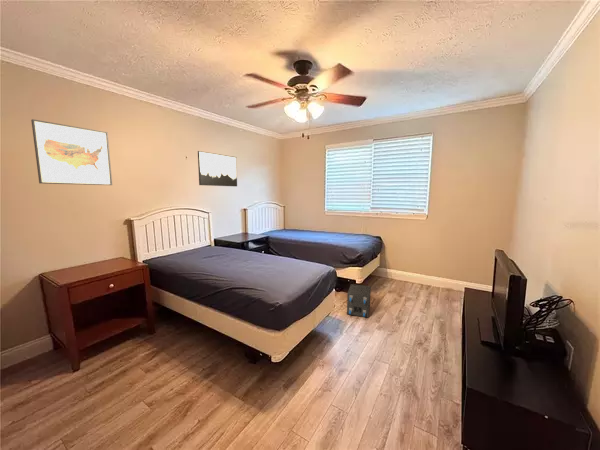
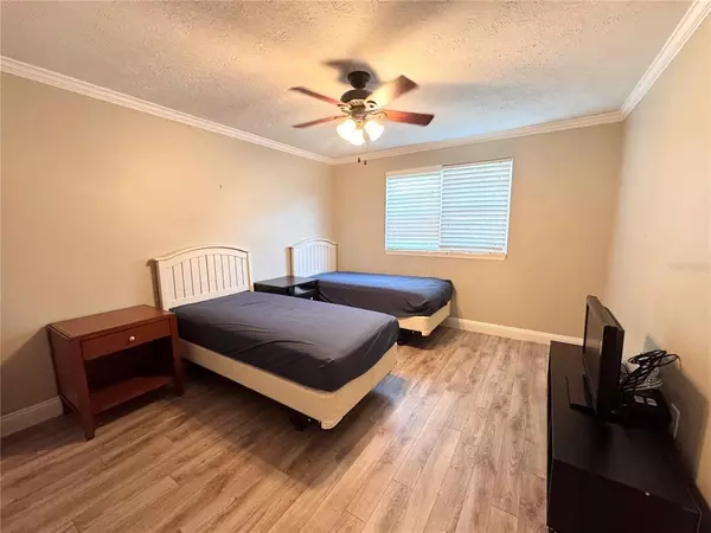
- wall art (76, 155)
- speaker (358, 300)
- wall art (219, 170)
